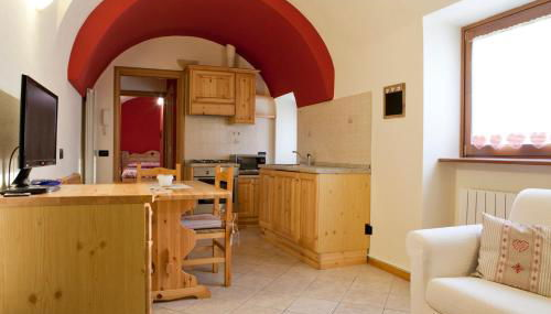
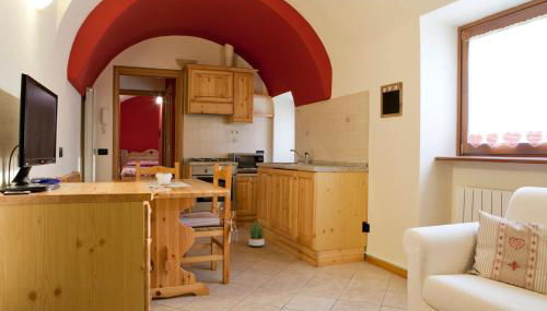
+ potted plant (256, 232)
